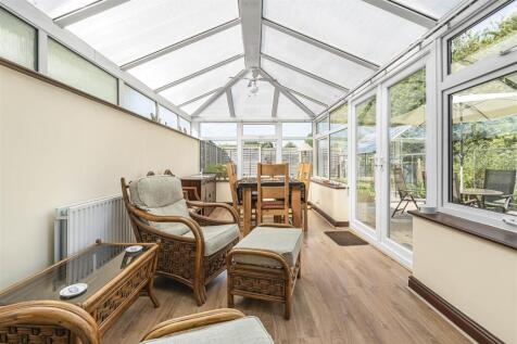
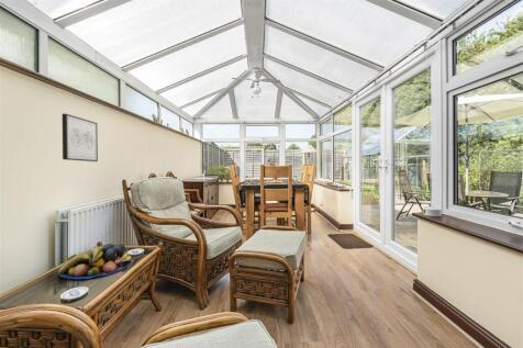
+ wall art (81, 139)
+ fruit bowl (98, 256)
